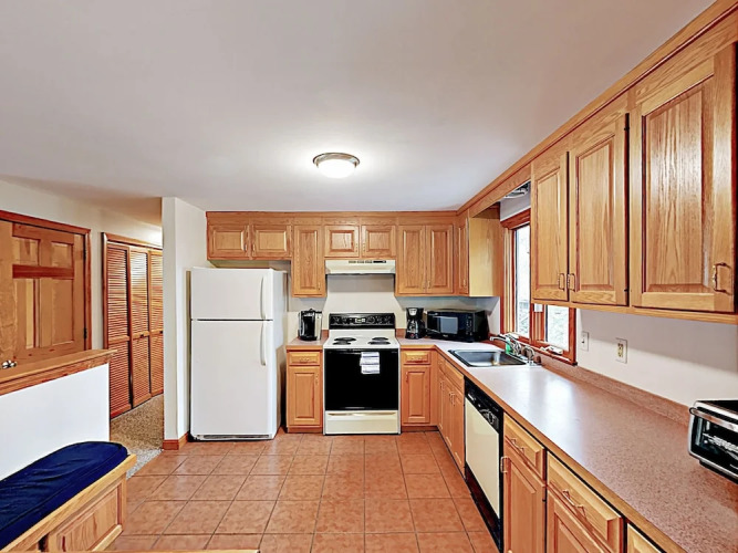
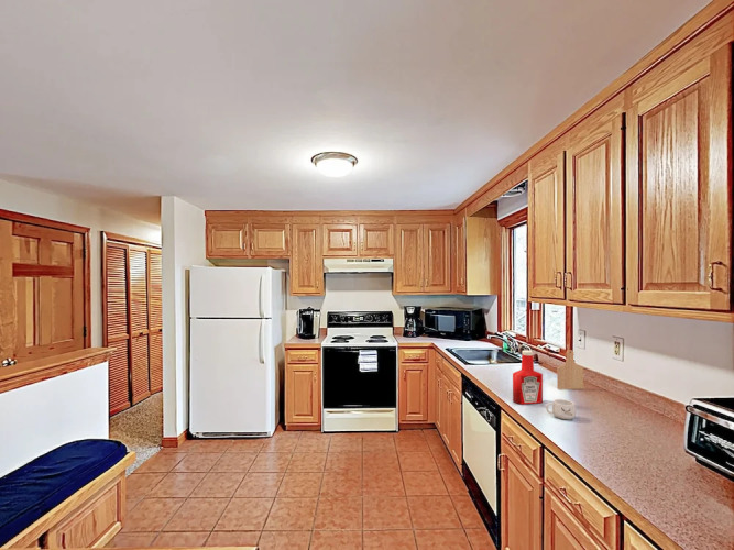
+ mug (560, 409)
+ soap bottle (527, 376)
+ cutting board (569, 369)
